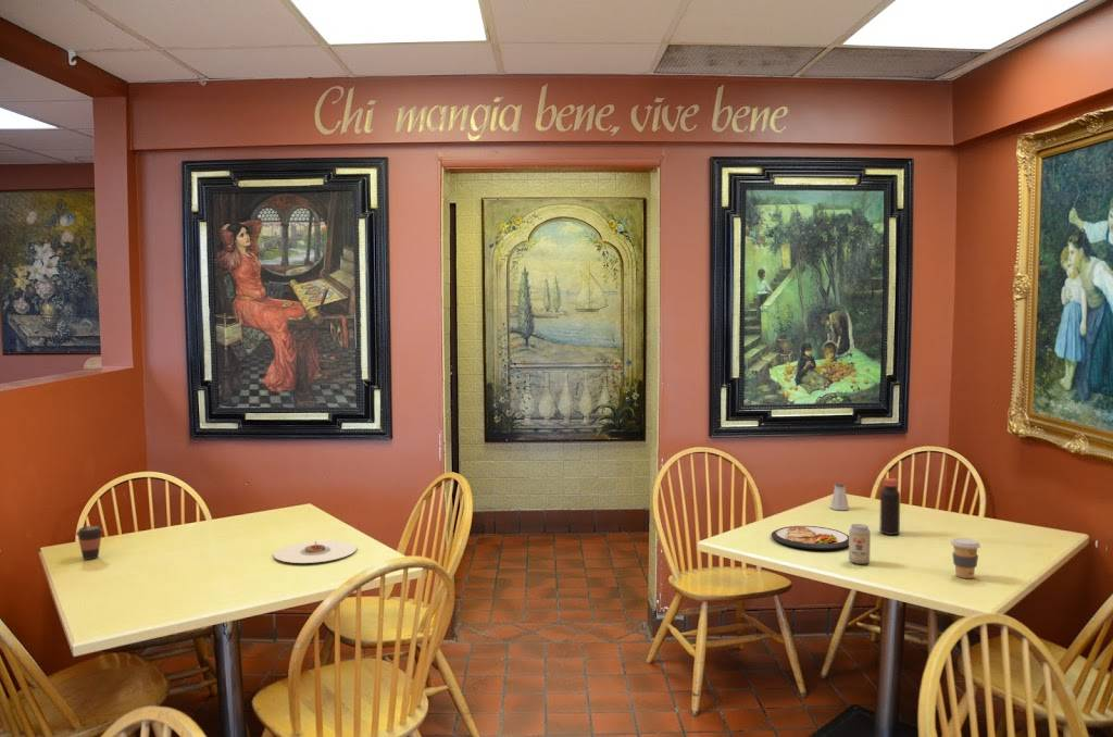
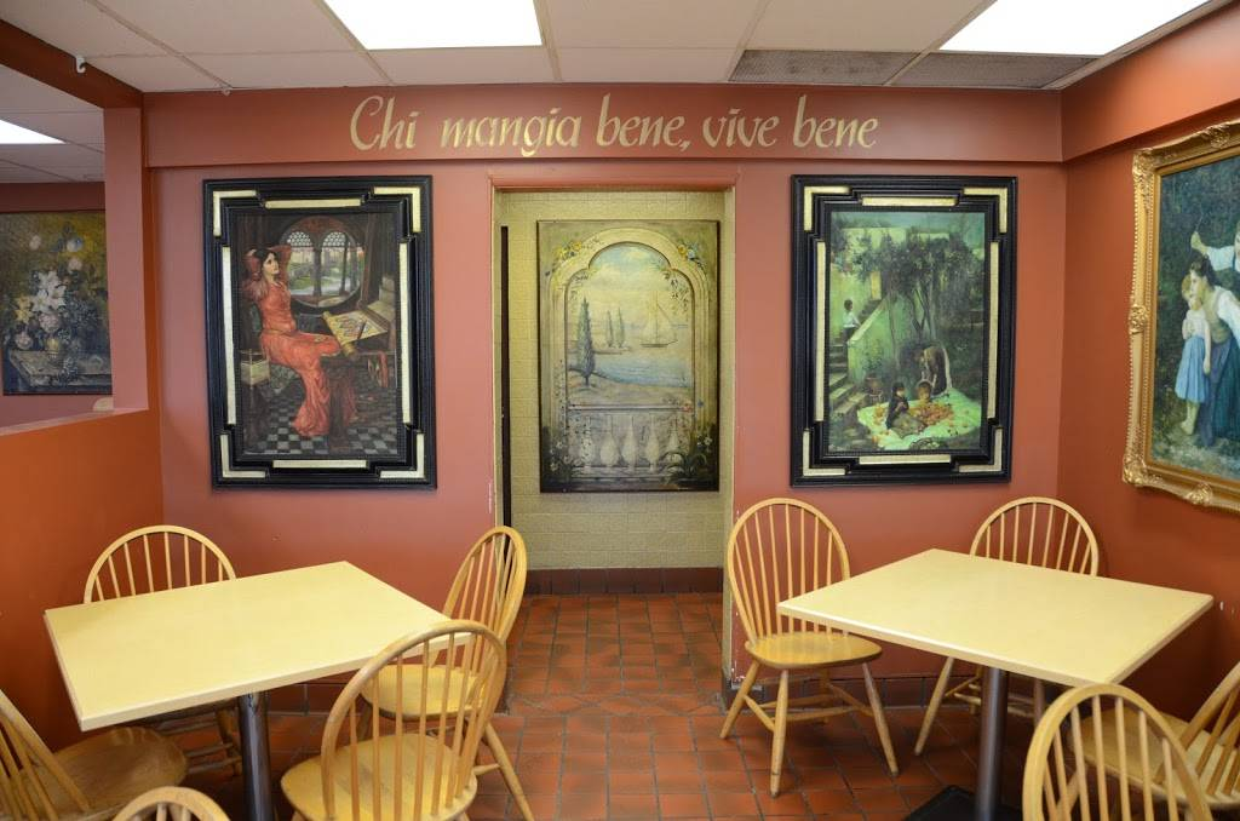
- coffee cup (89, 542)
- dish (811, 535)
- plate (315, 547)
- coffee cup (964, 558)
- saltshaker (839, 496)
- bottle (889, 505)
- beverage can (859, 544)
